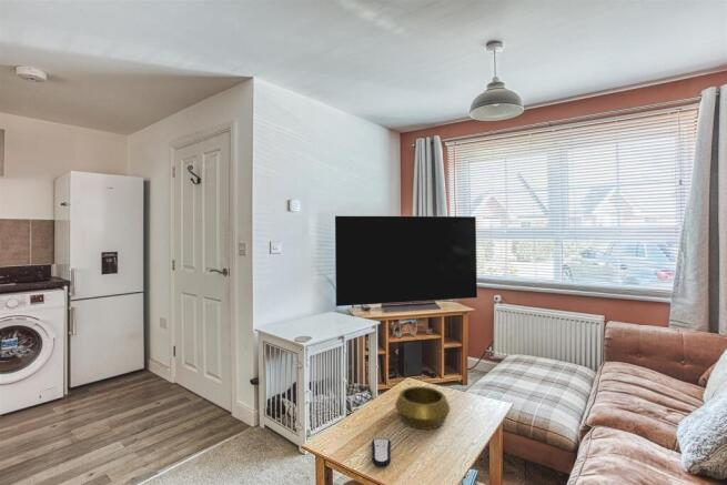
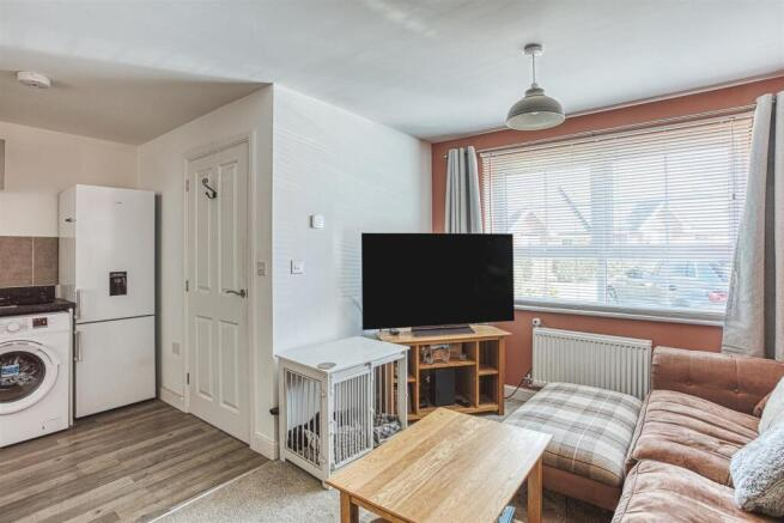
- decorative bowl (422, 406)
- remote control (381, 451)
